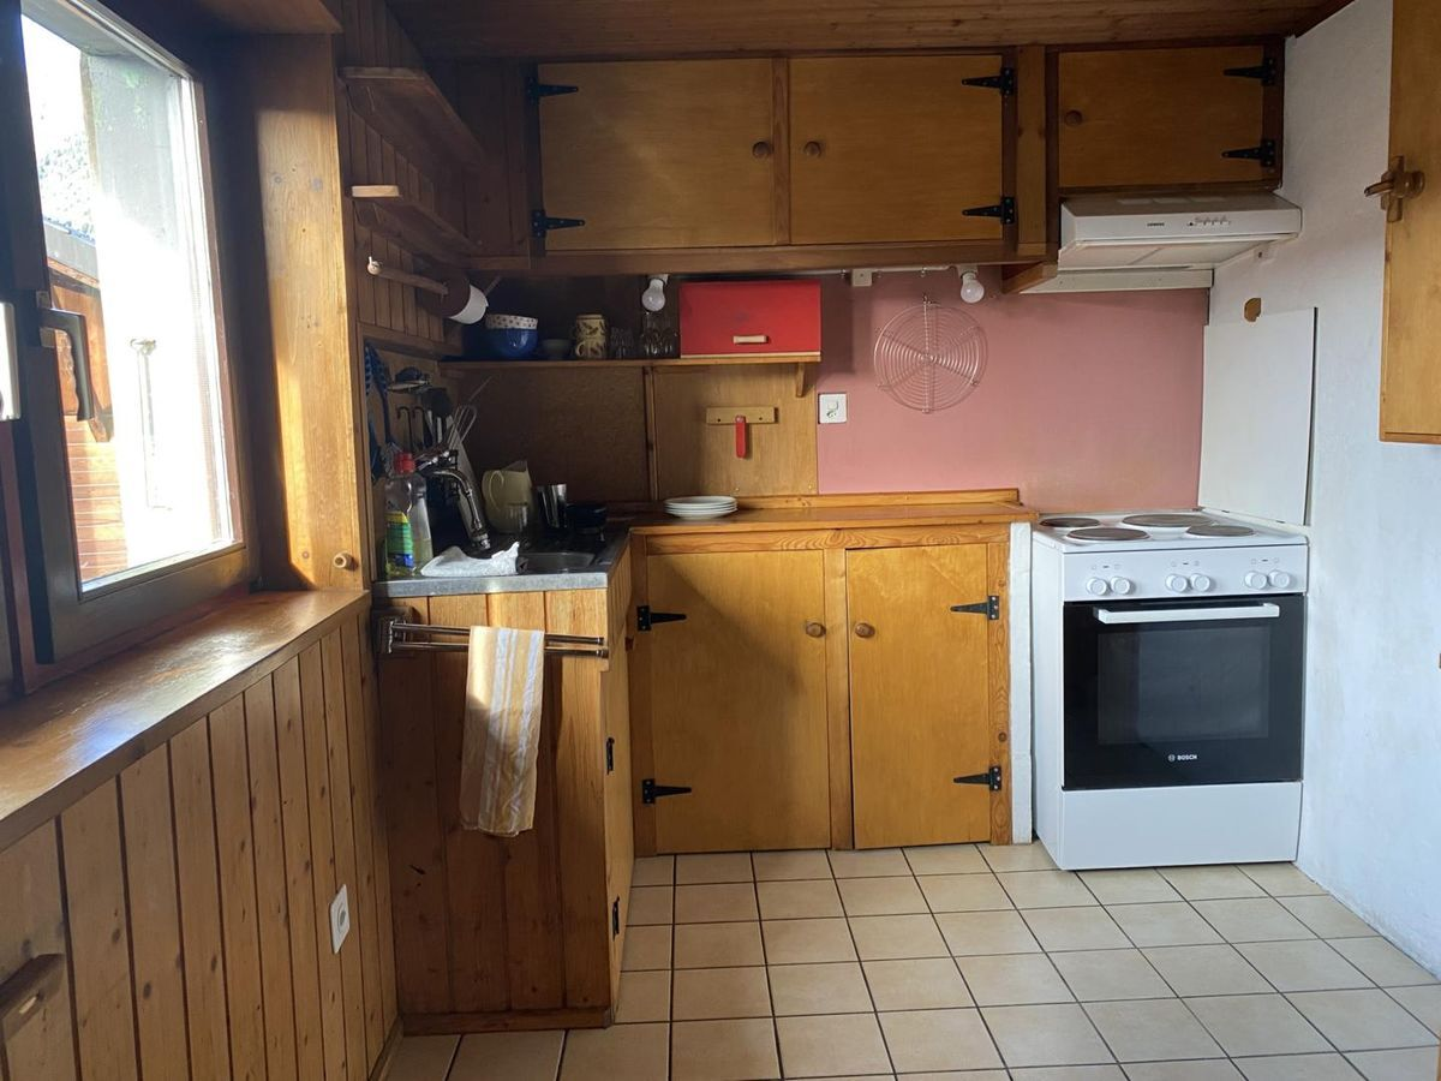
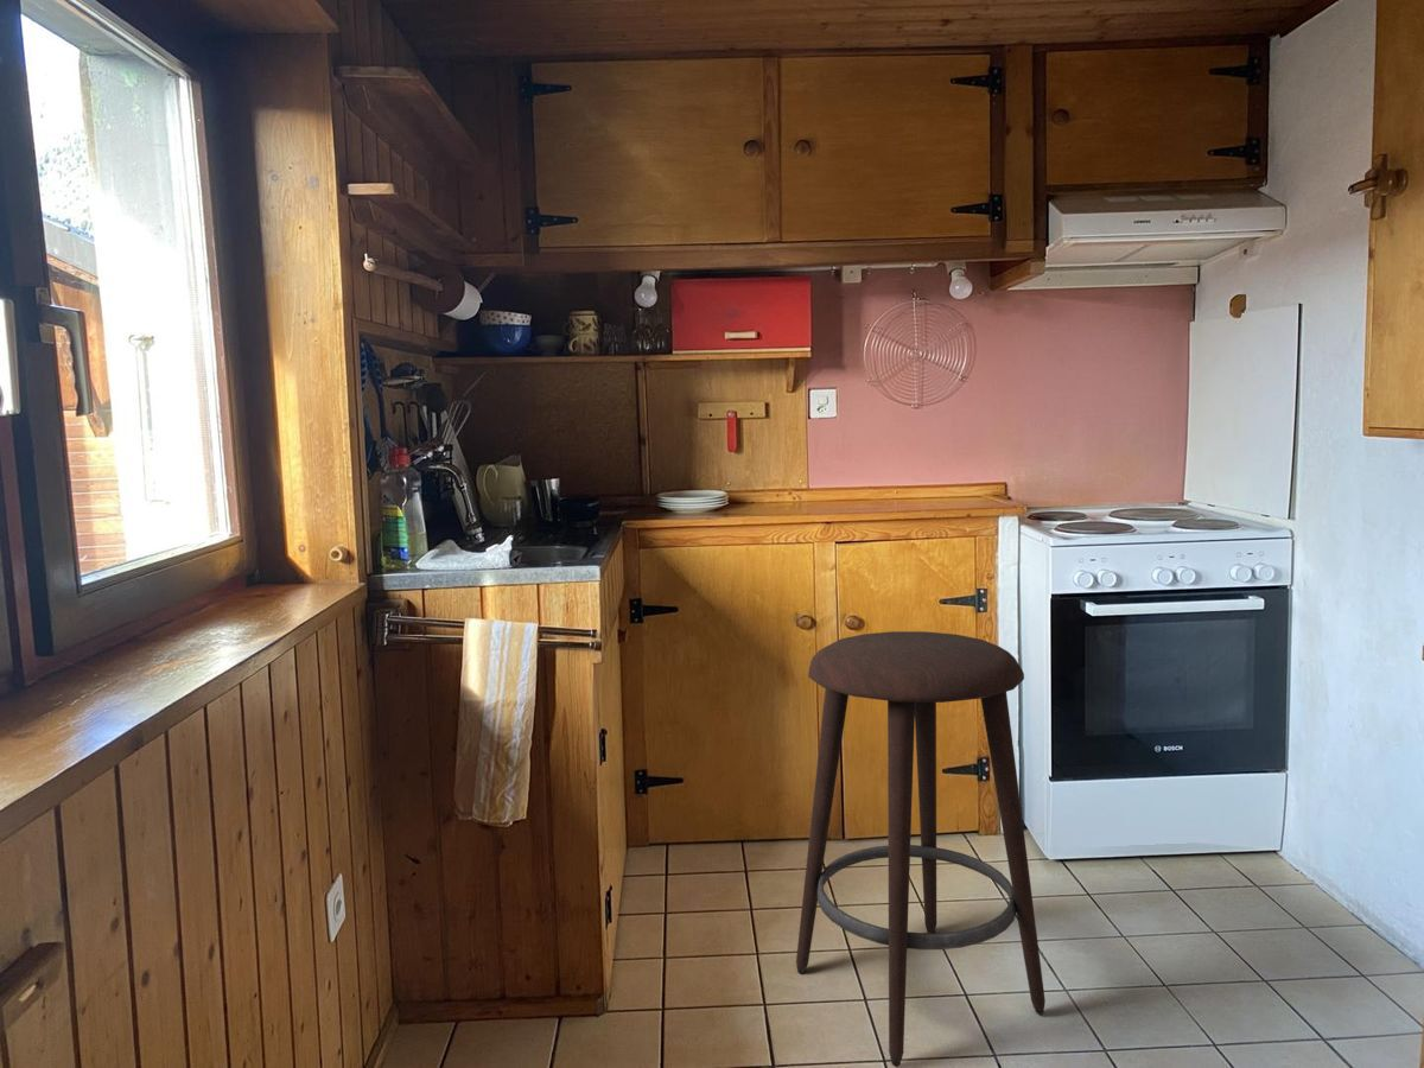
+ stool (910, 824)
